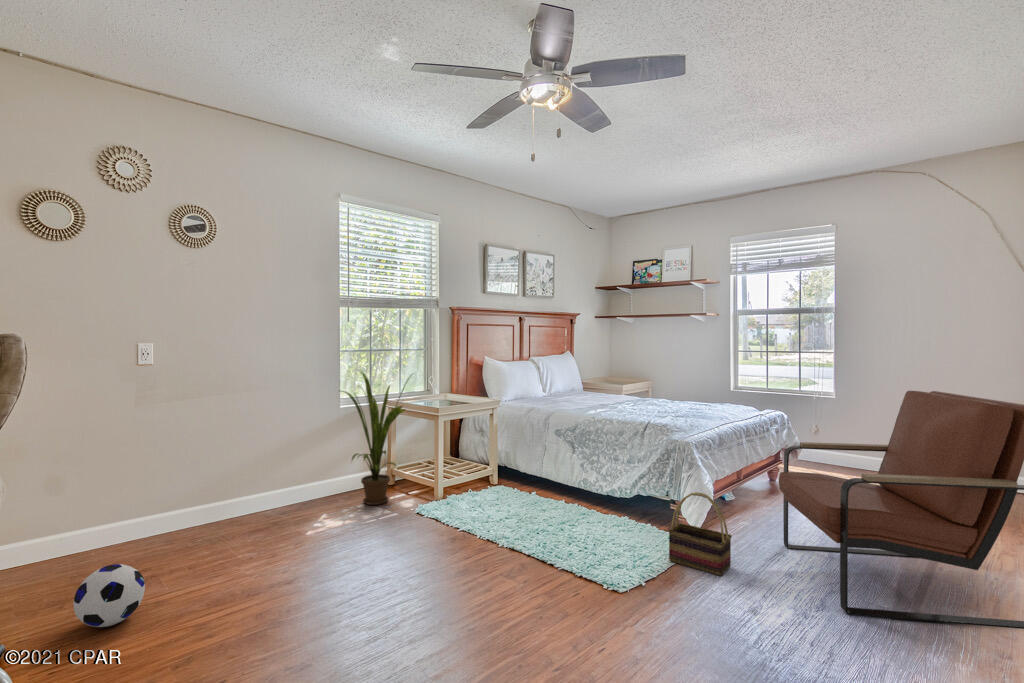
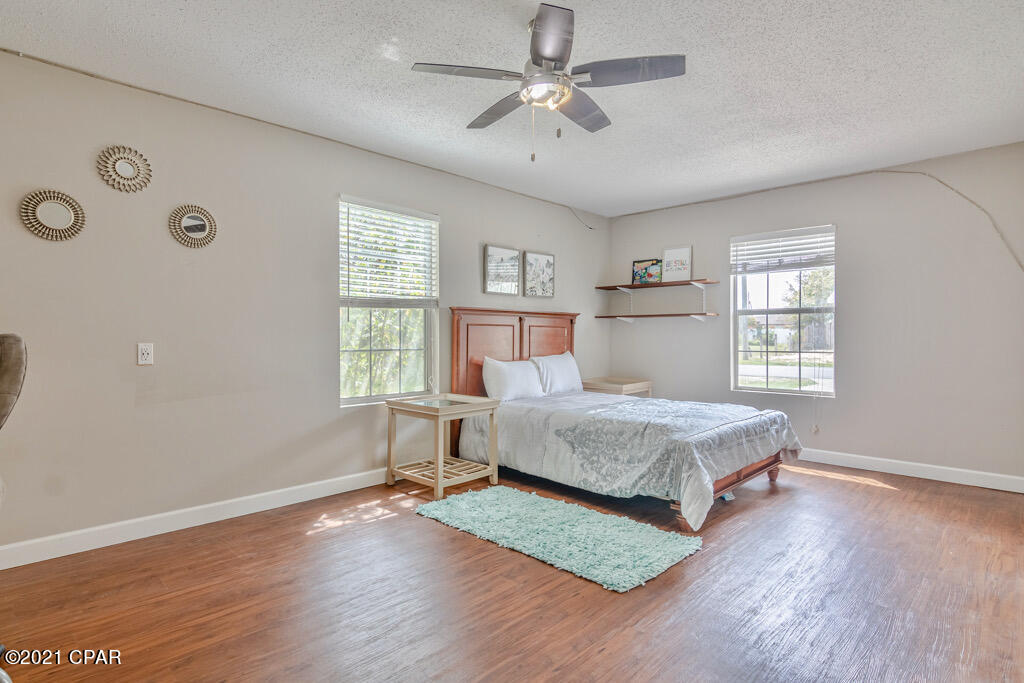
- house plant (368, 436)
- basket (699, 528)
- soccer ball (110, 594)
- armchair (888, 487)
